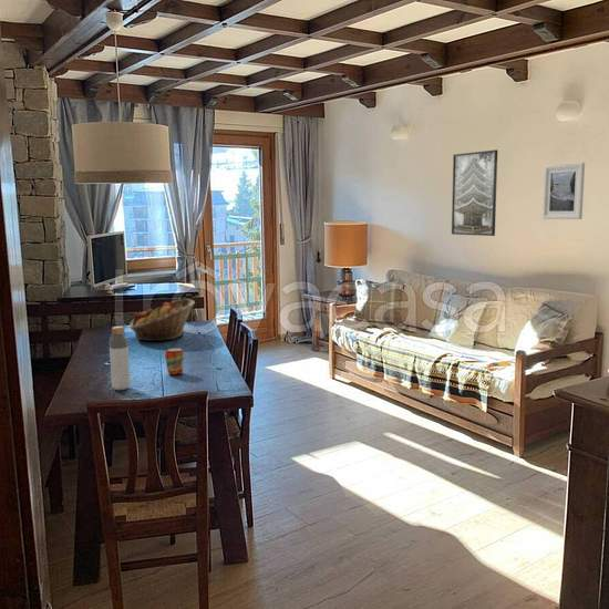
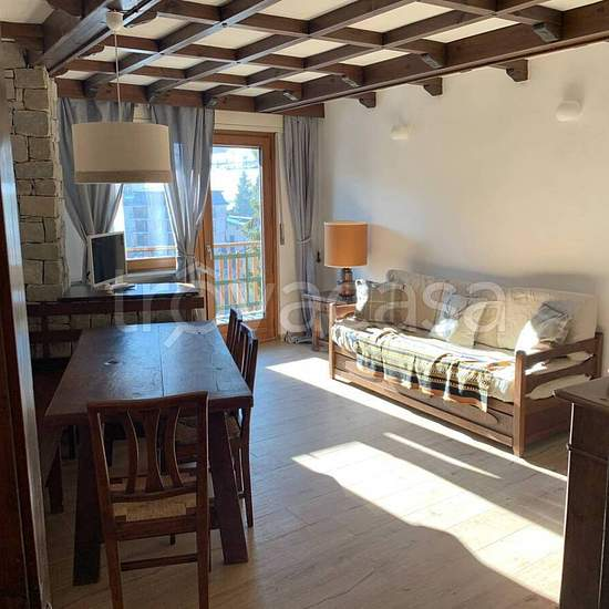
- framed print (562, 192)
- bottle (118, 358)
- beverage can (174, 361)
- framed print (473, 194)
- fruit basket (162, 319)
